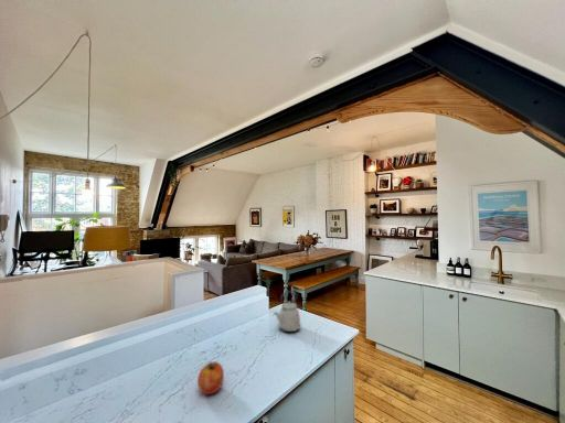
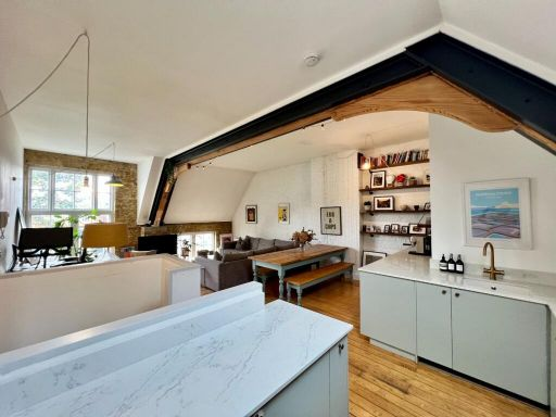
- kettle (286, 311)
- fruit (211, 376)
